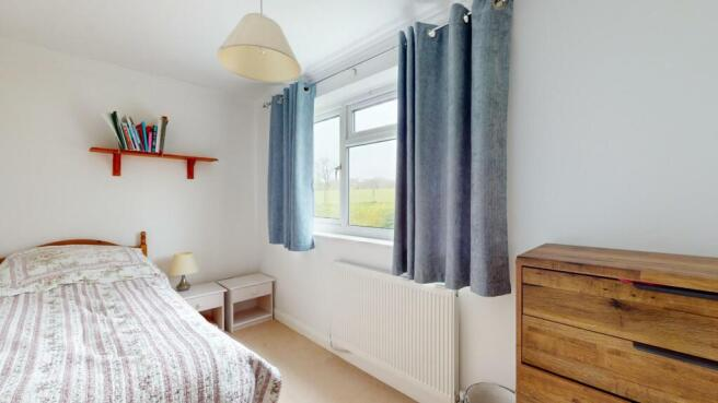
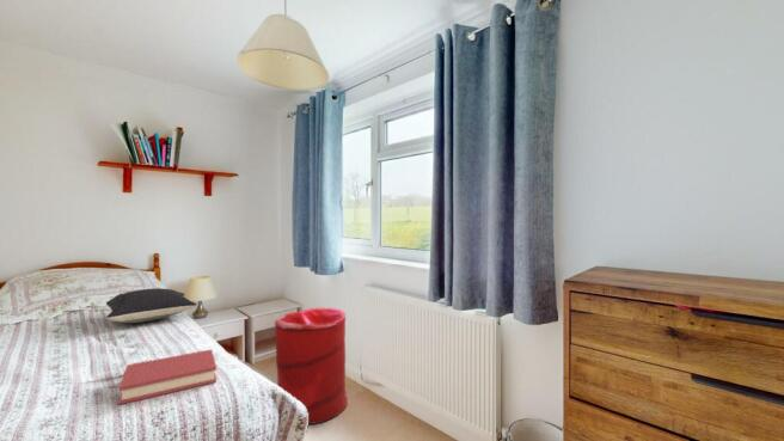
+ pillow (151, 304)
+ hardback book (171, 373)
+ laundry hamper (311, 359)
